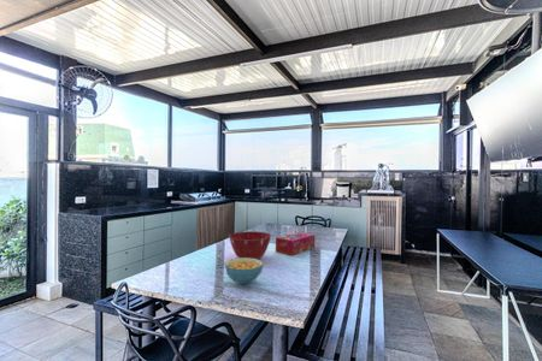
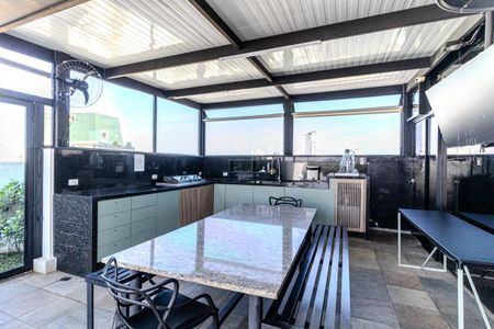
- cereal bowl (243, 272)
- tissue box (295, 242)
- mixing bowl (249, 245)
